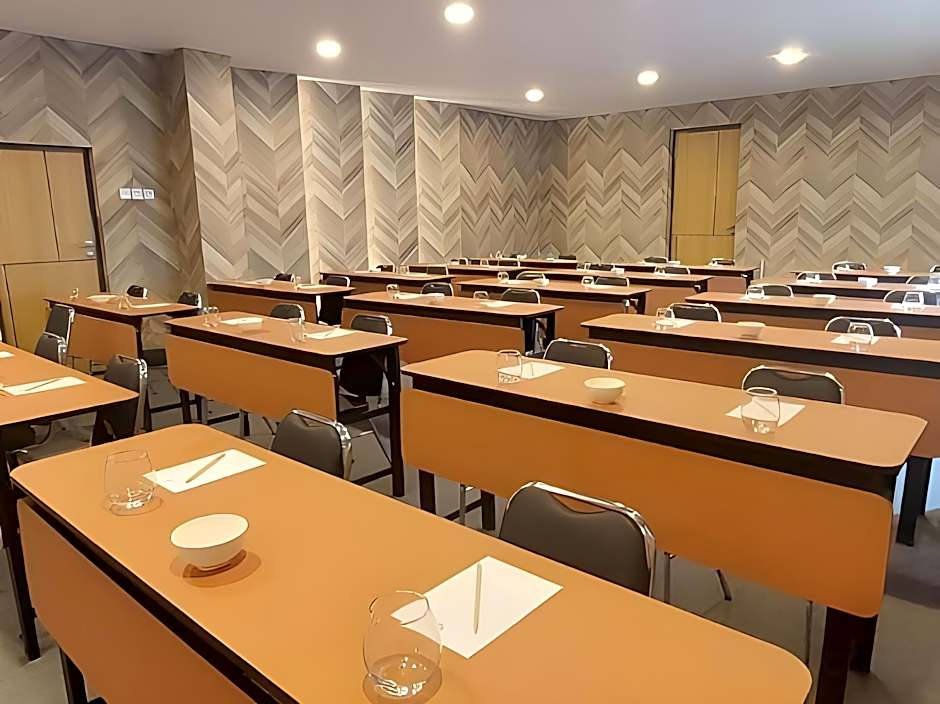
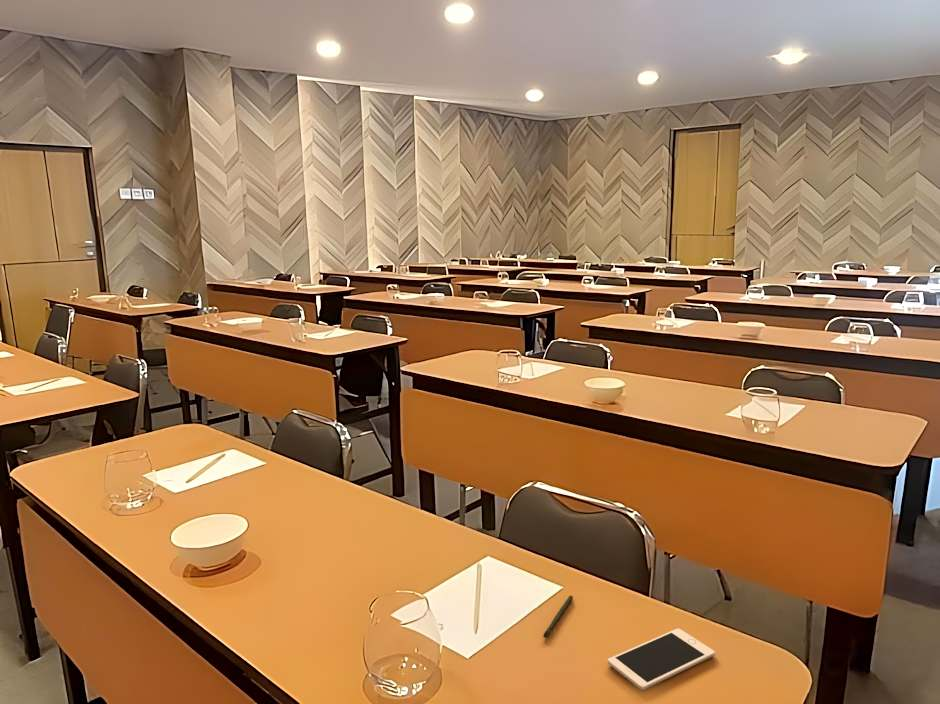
+ pen (559, 614)
+ cell phone (661, 657)
